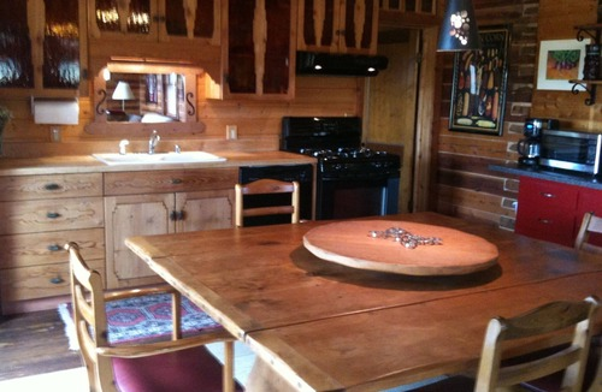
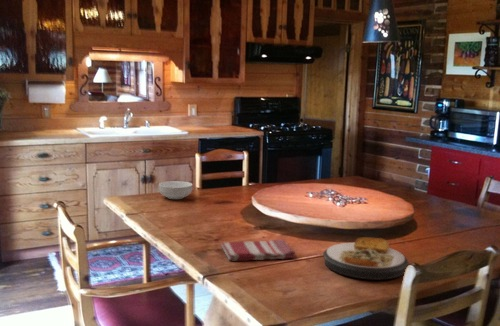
+ cereal bowl (175, 190)
+ plate (365, 256)
+ dish towel (257, 248)
